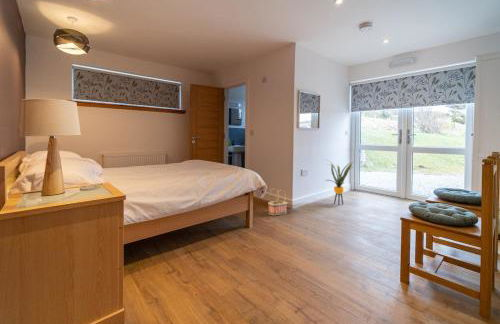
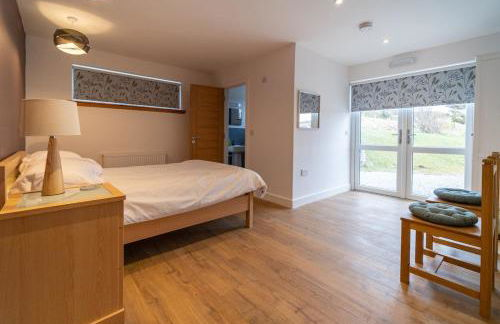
- basket (277, 201)
- house plant (338, 181)
